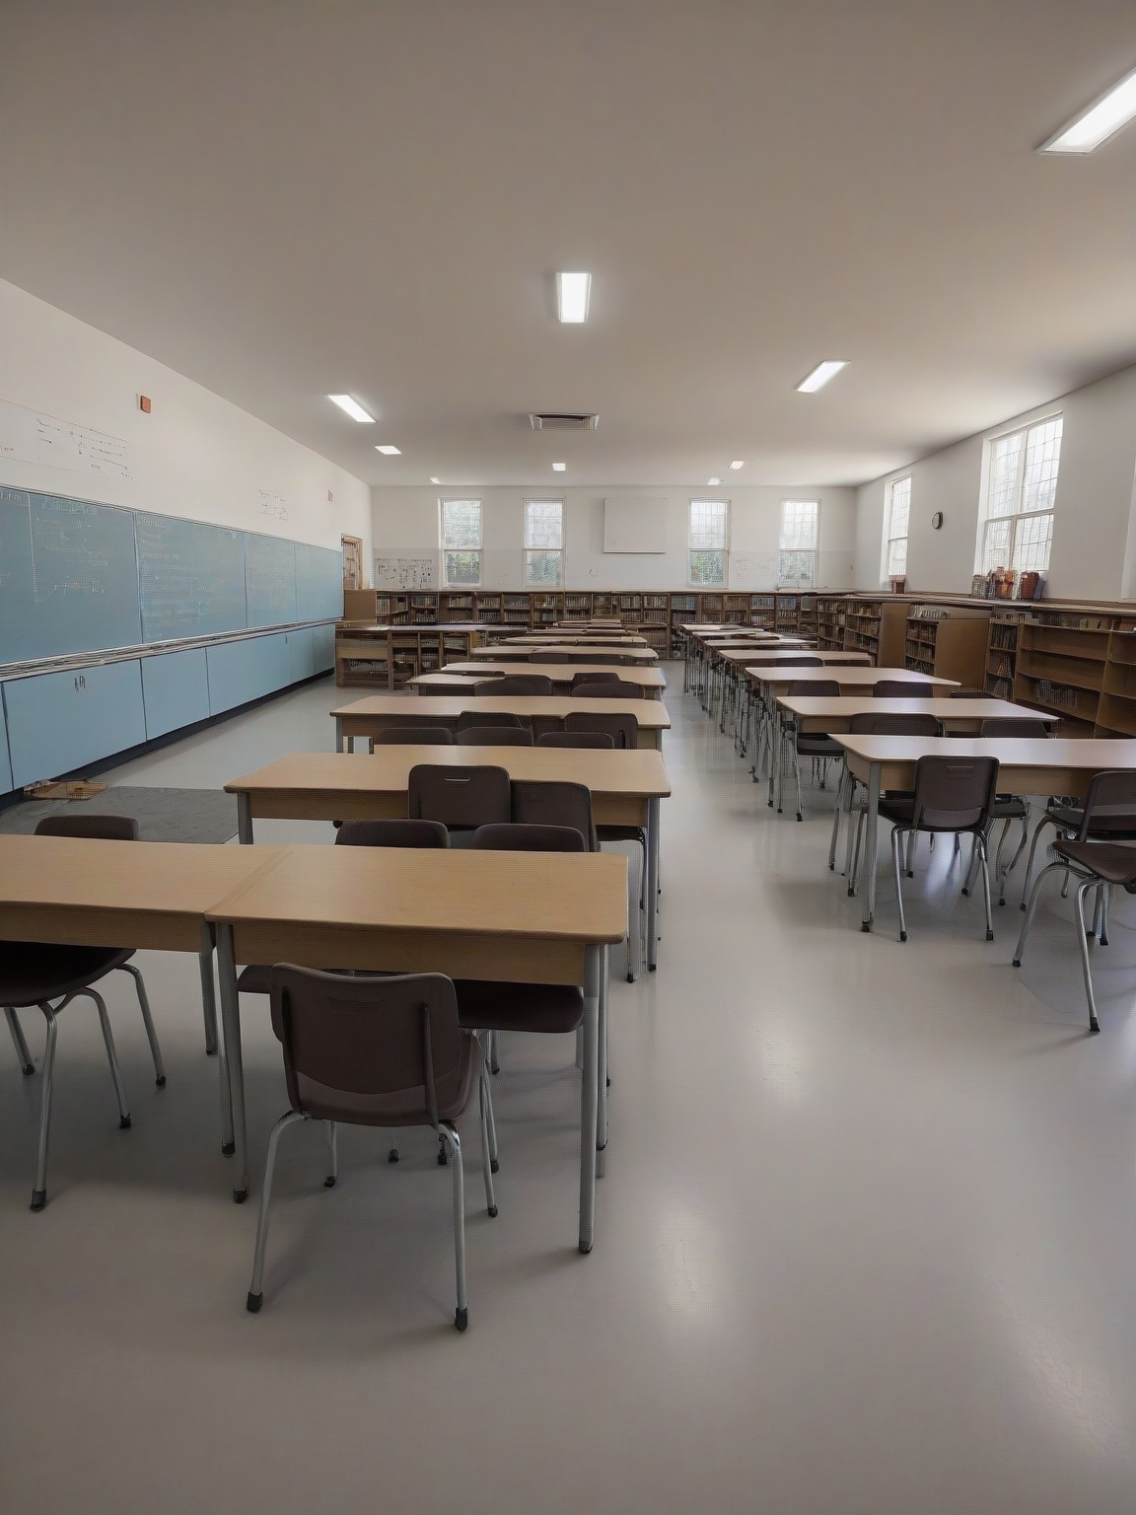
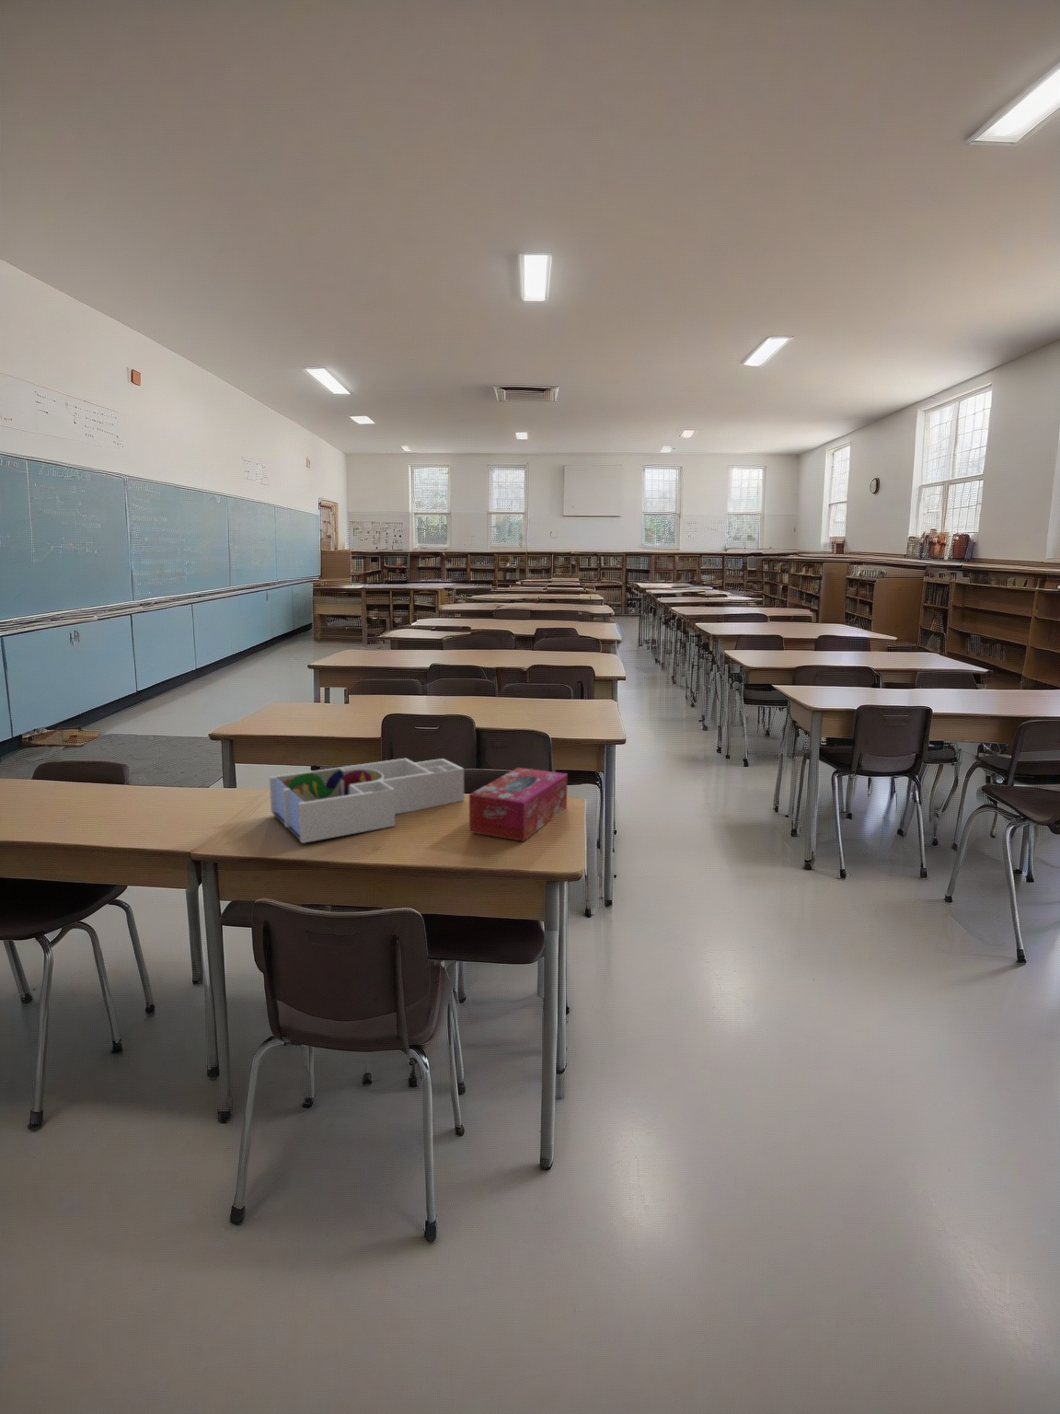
+ desk organizer (374, 794)
+ tissue box (520, 801)
